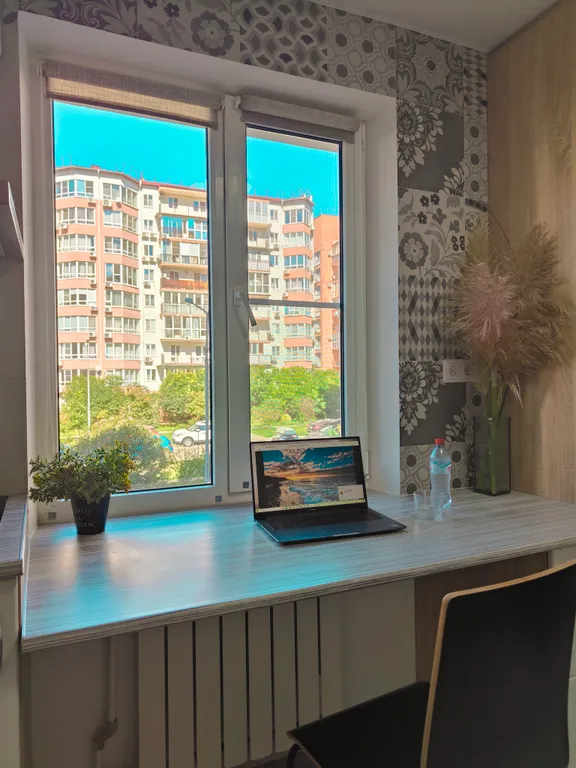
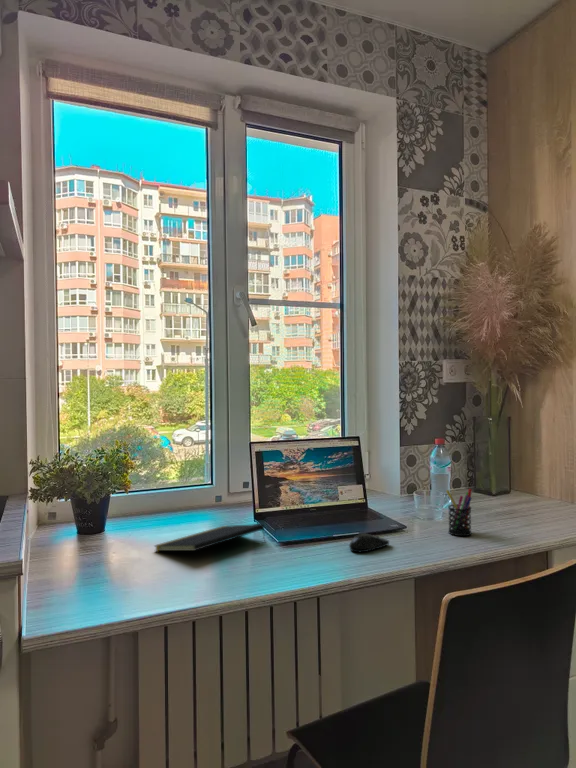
+ notepad (210, 537)
+ computer mouse (369, 540)
+ pen holder (462, 510)
